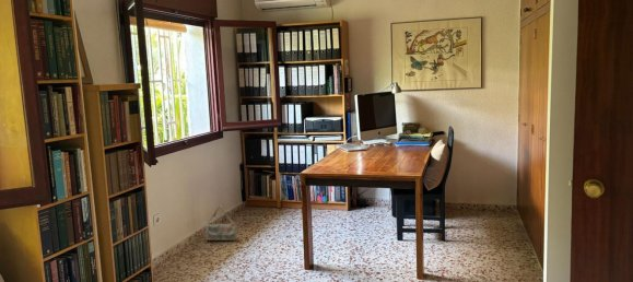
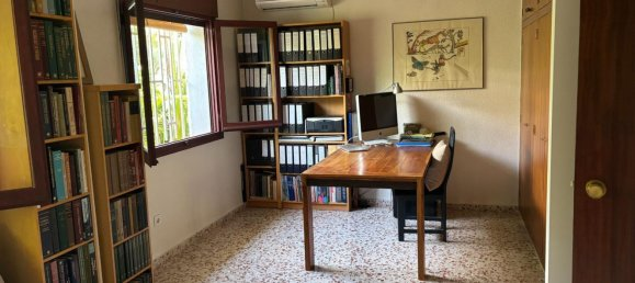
- bag (220, 224)
